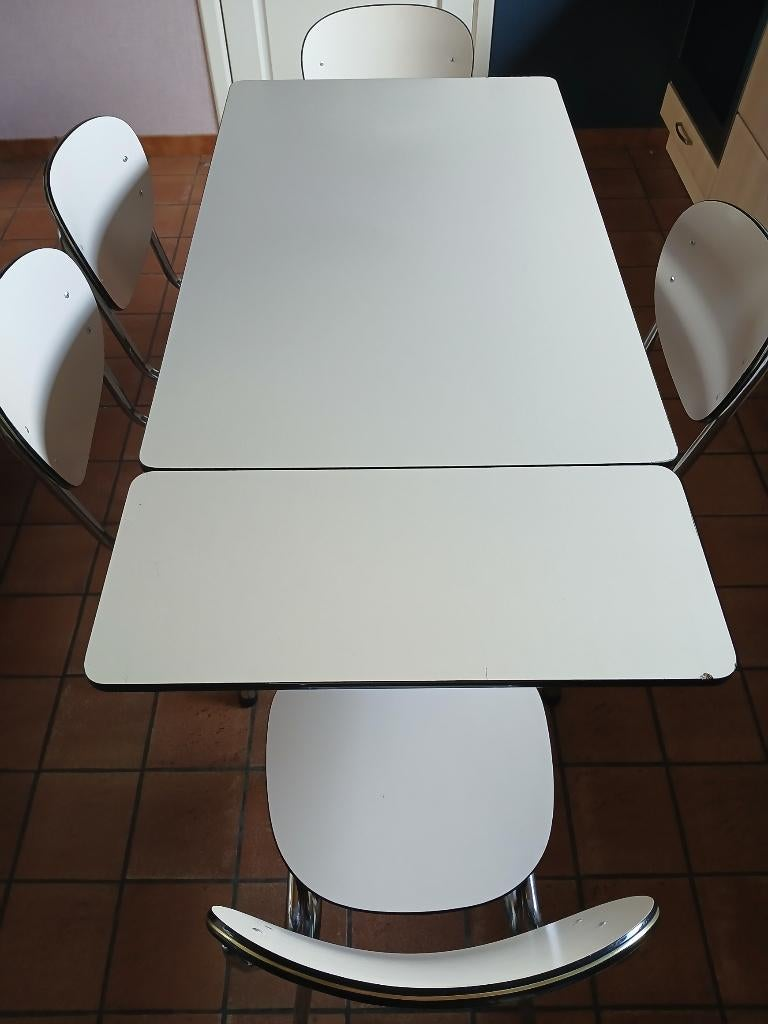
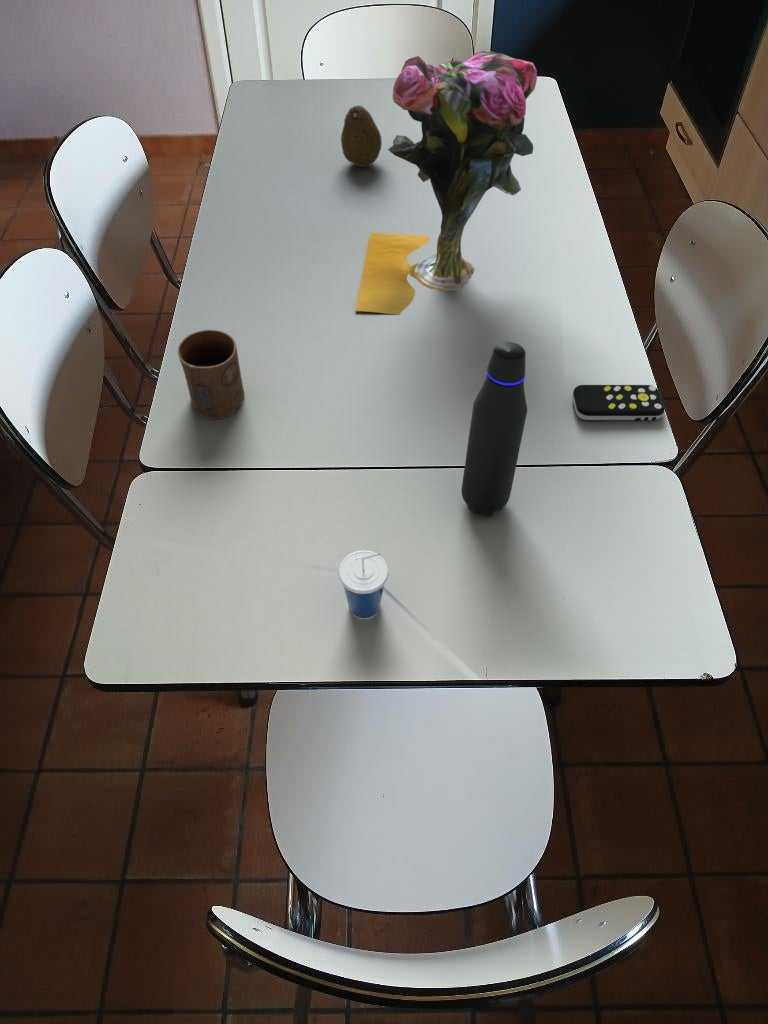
+ vase (447, 180)
+ fruit (360, 135)
+ cup (212, 375)
+ water bottle (495, 435)
+ cup (363, 578)
+ remote control (618, 401)
